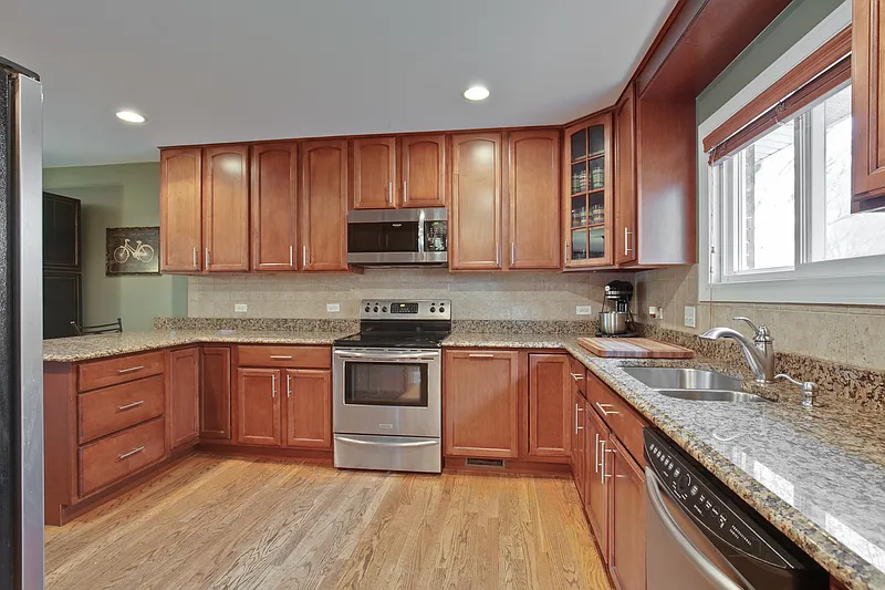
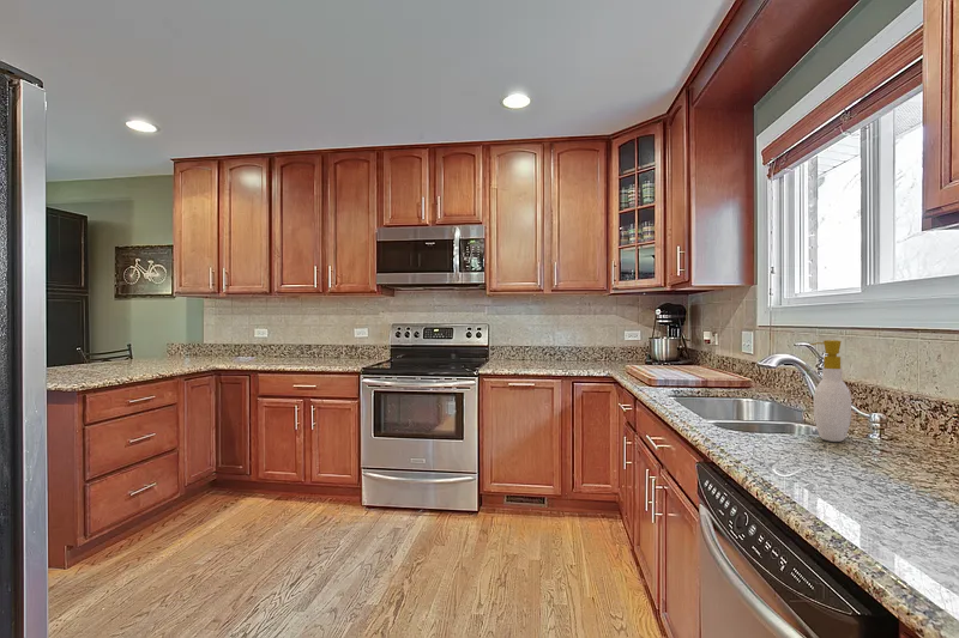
+ soap bottle (830, 389)
